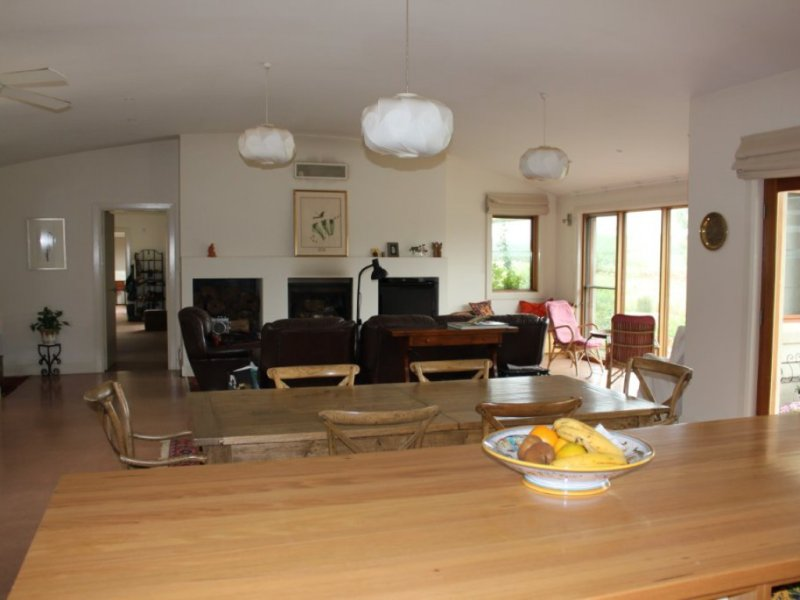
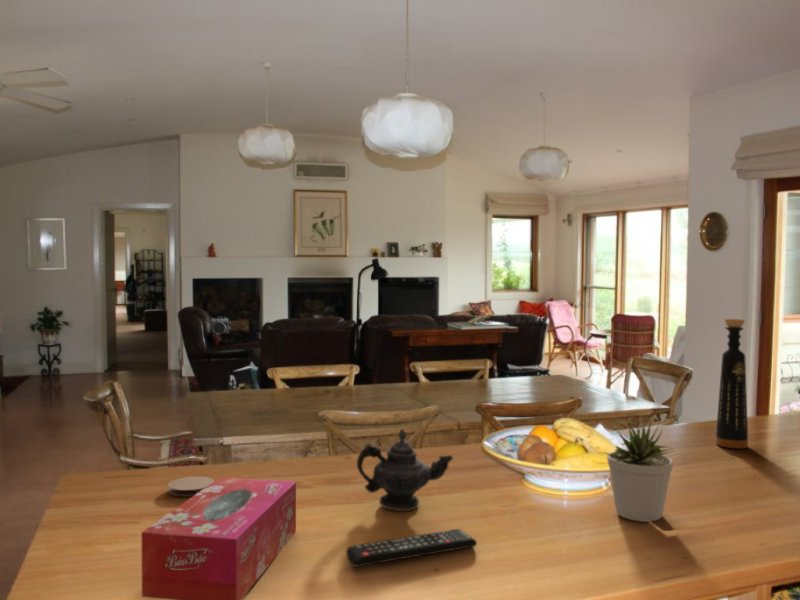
+ tissue box (227, 532)
+ potted plant (637, 466)
+ coaster (191, 486)
+ teapot (404, 466)
+ bottle (733, 382)
+ remote control (412, 547)
